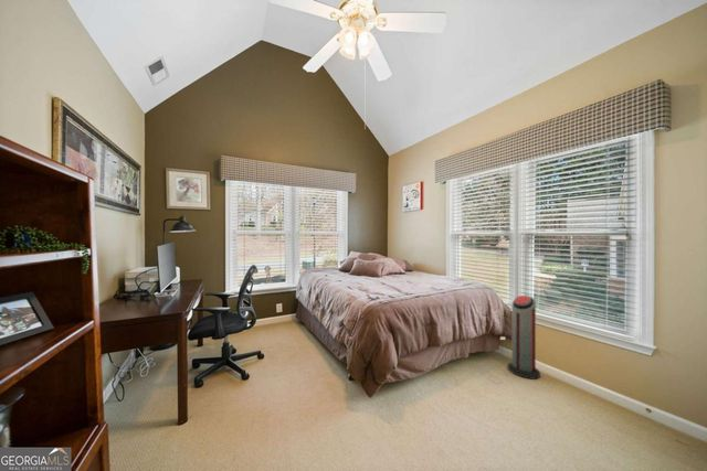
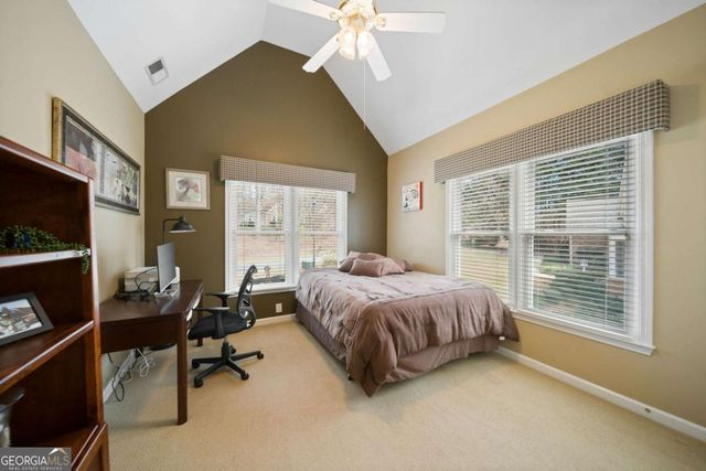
- air purifier (523, 333)
